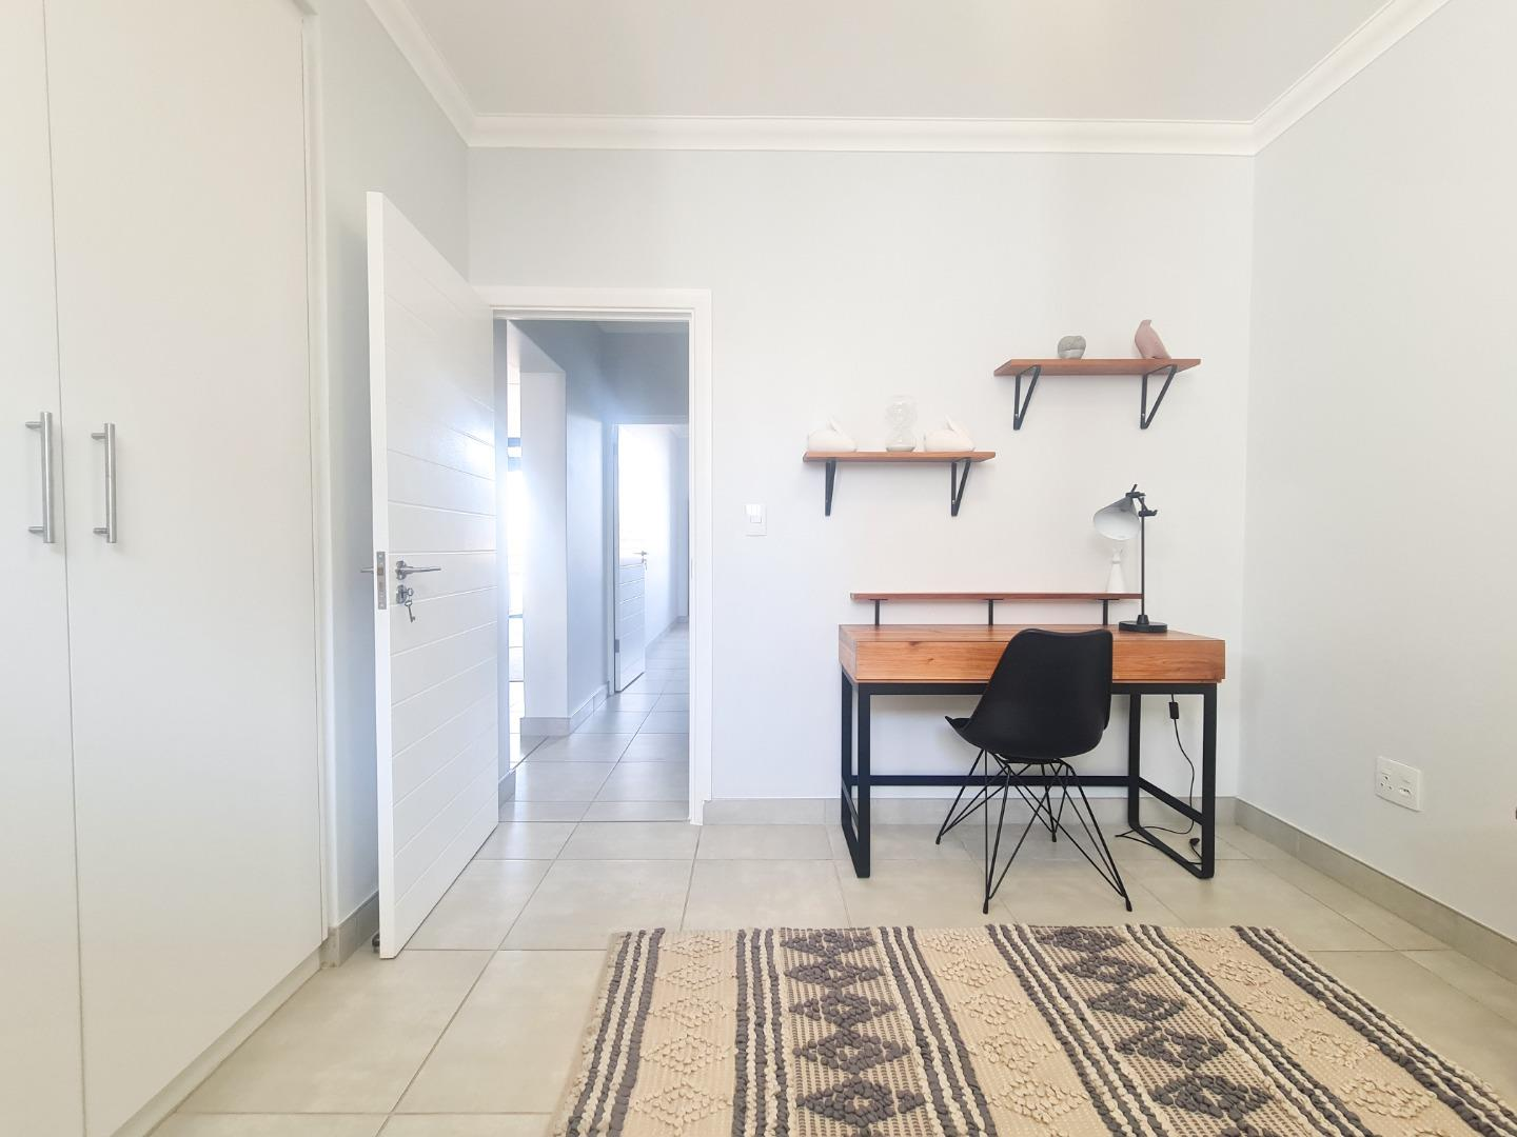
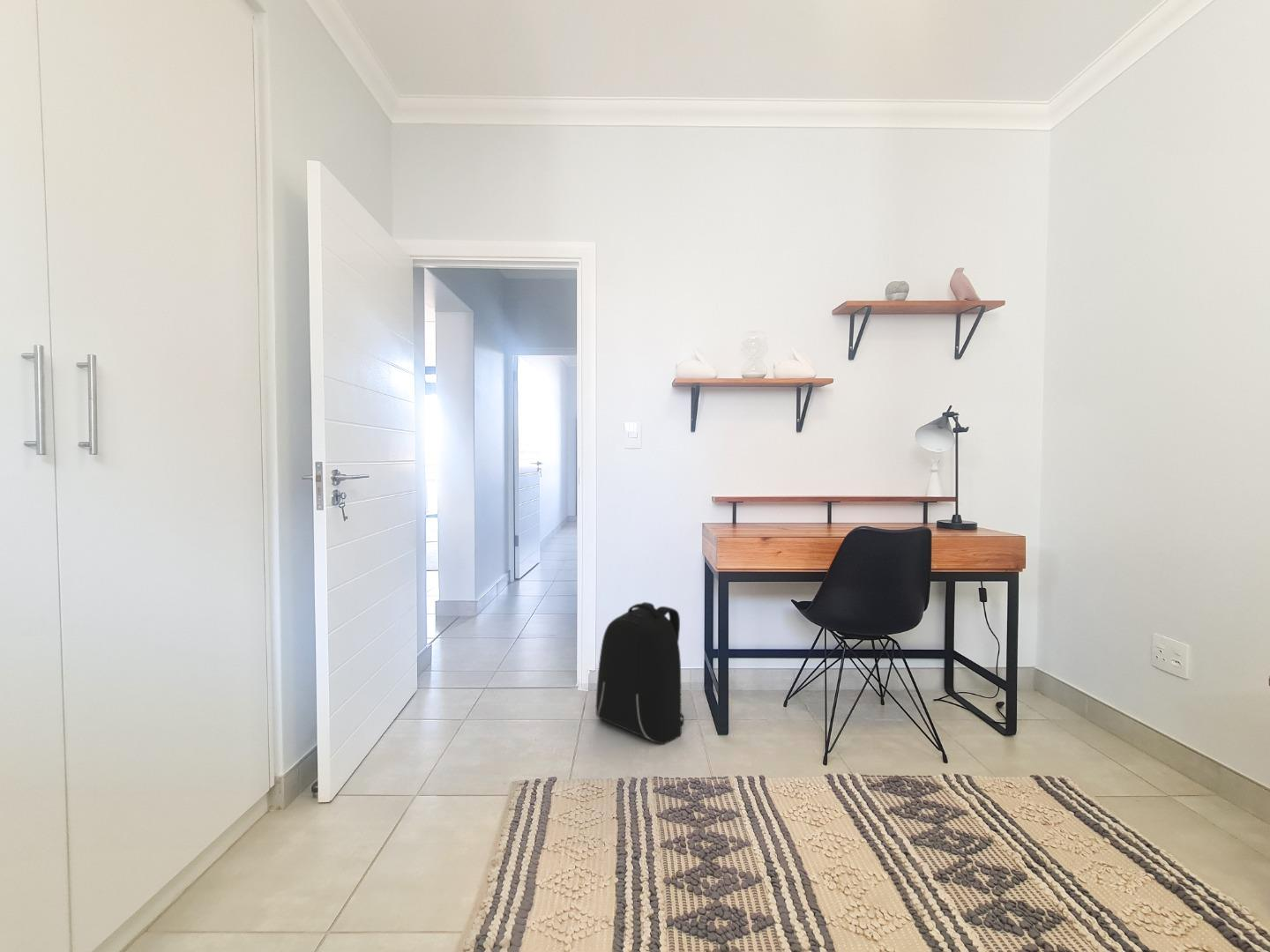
+ backpack (643, 663)
